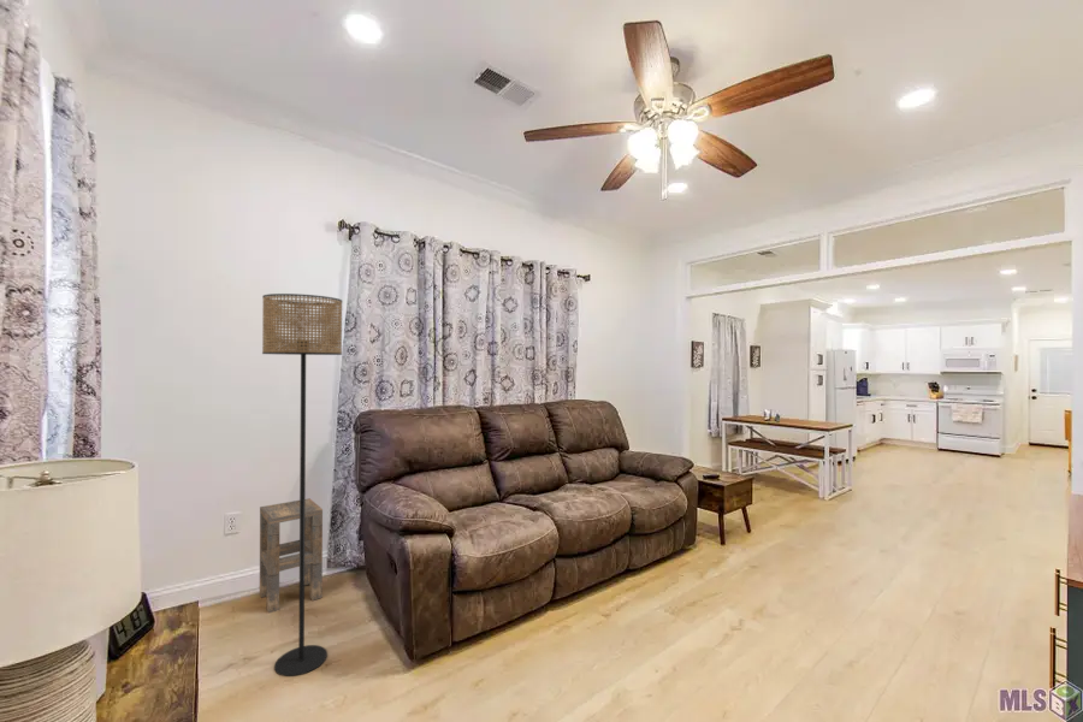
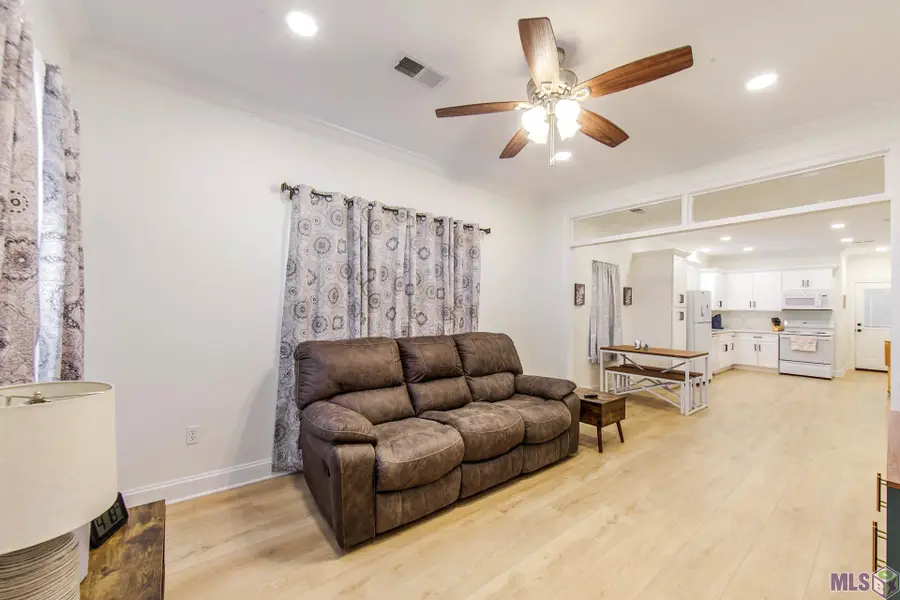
- side table (290, 551)
- floor lamp (302, 479)
